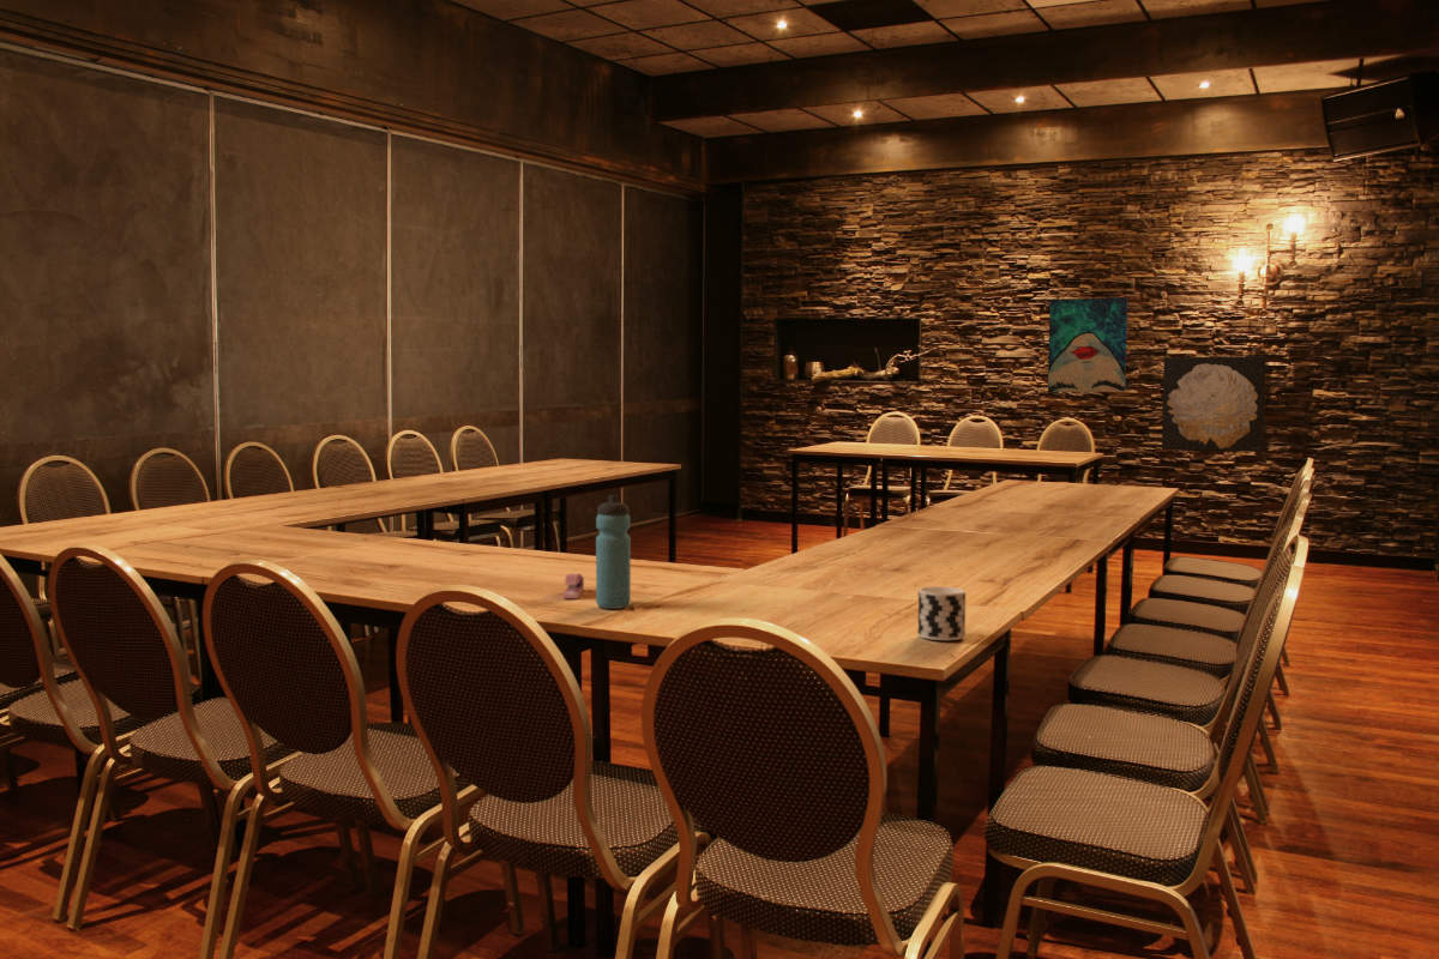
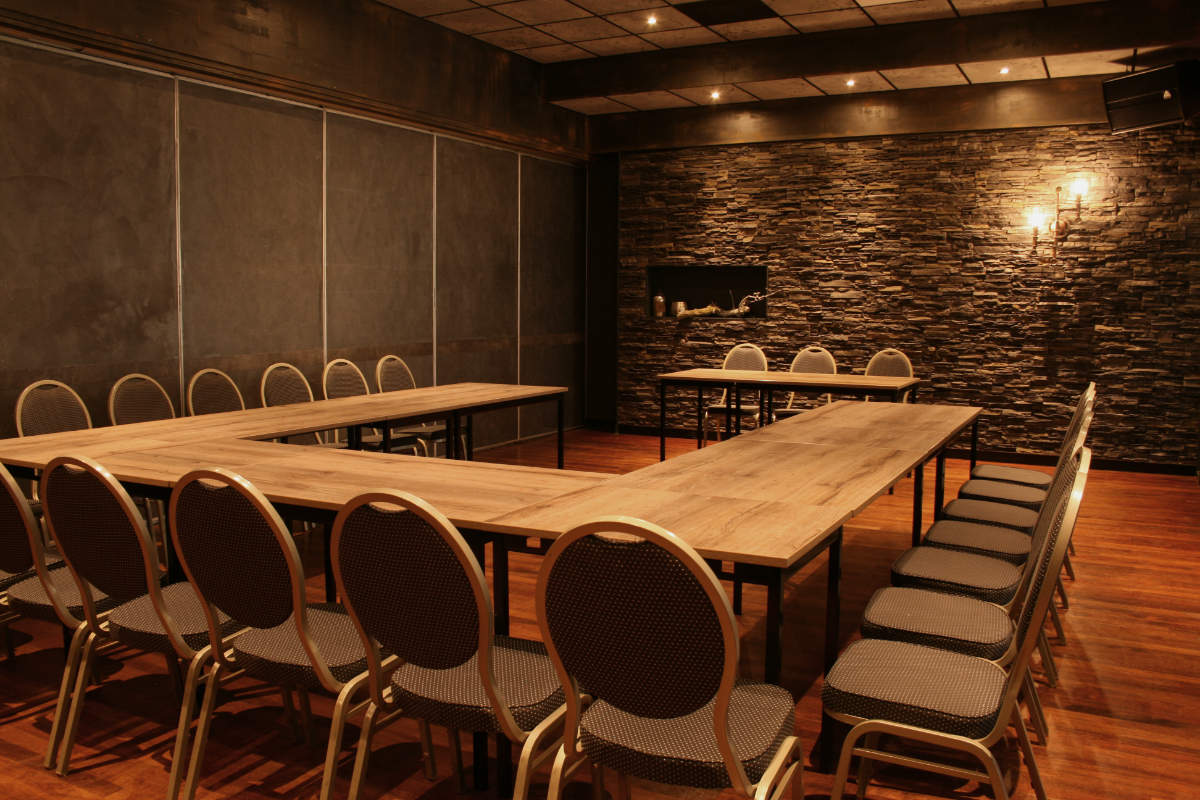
- wall art (1086, 345)
- stapler (573, 583)
- wall art (1212, 404)
- cup (938, 611)
- water bottle (613, 550)
